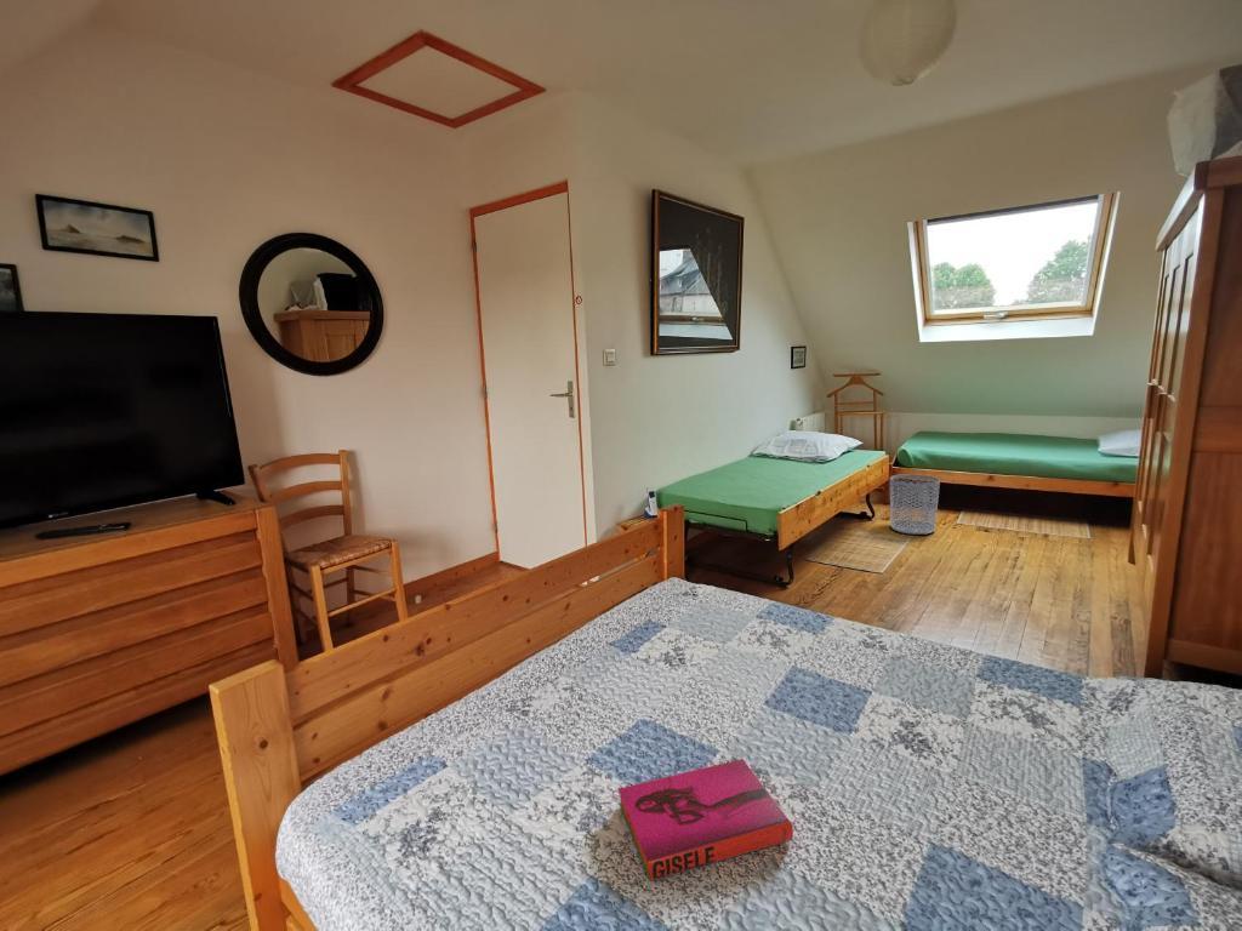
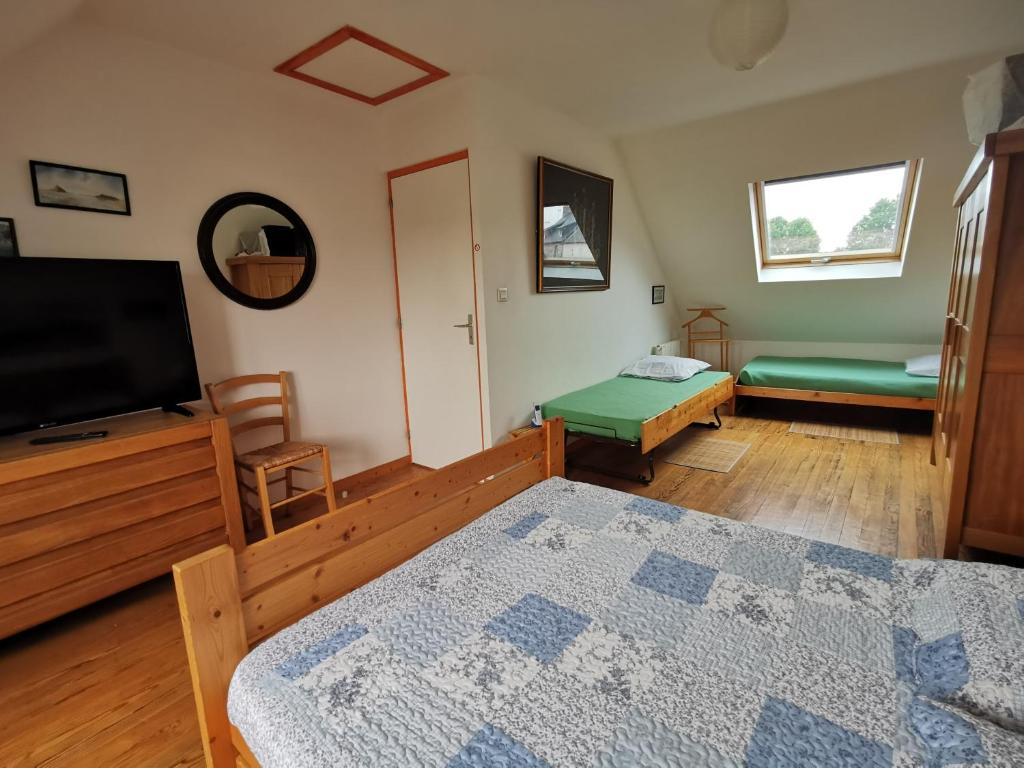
- hardback book (701, 813)
- waste bin (913, 503)
